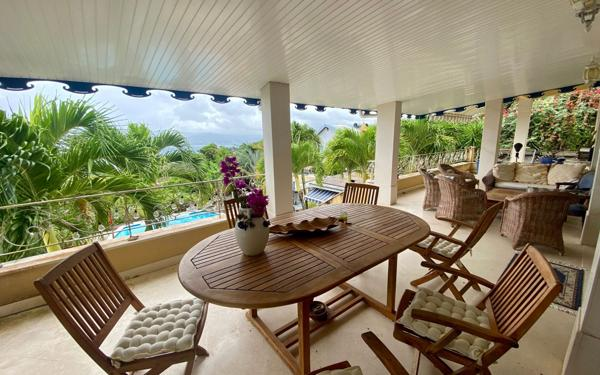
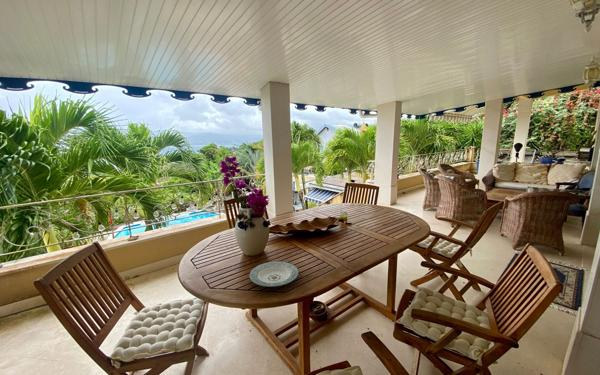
+ plate (274, 275)
